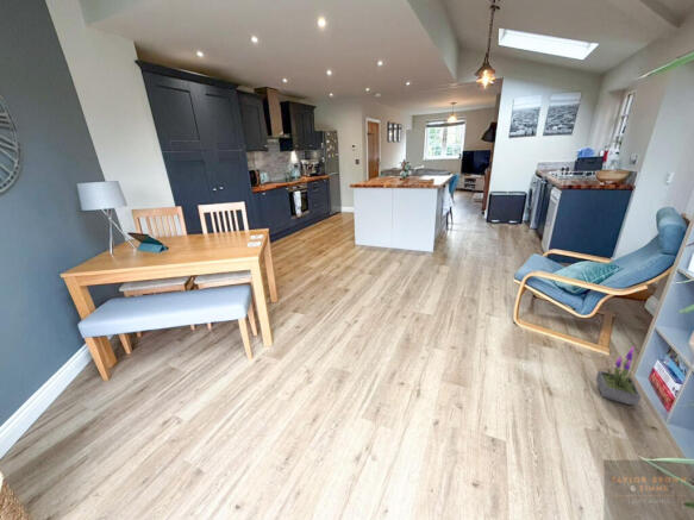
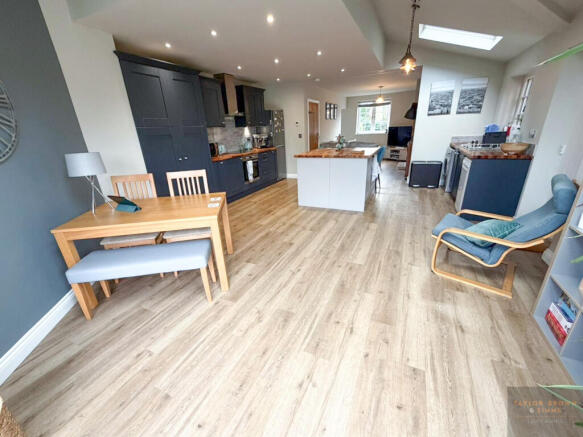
- potted plant (623, 370)
